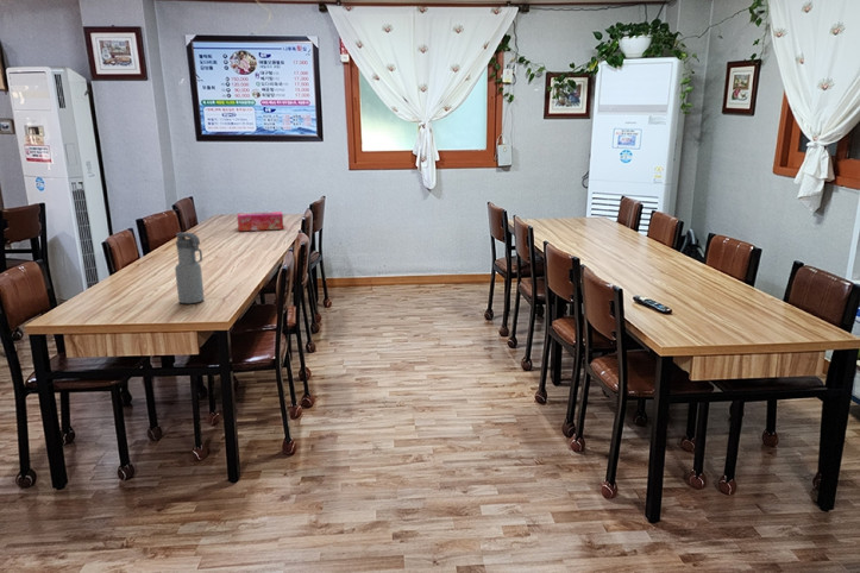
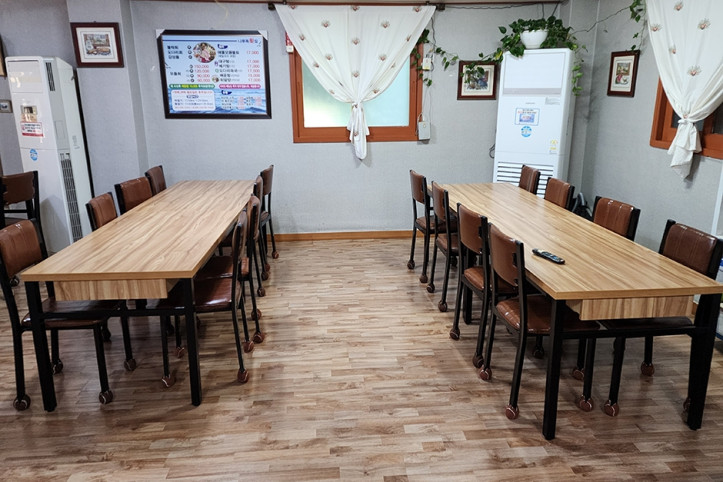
- water bottle (188, 267)
- tissue box (260, 220)
